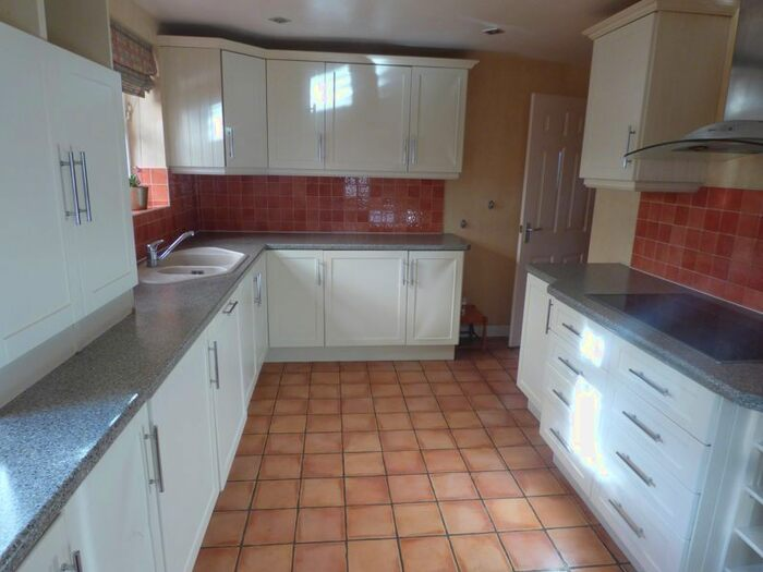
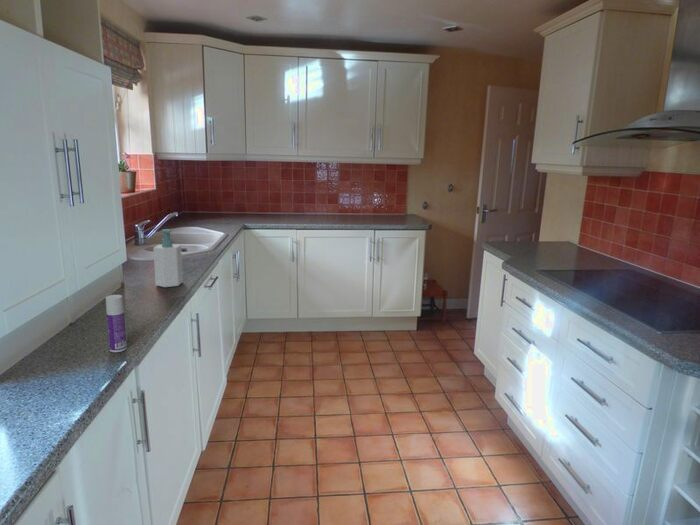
+ soap bottle (167, 257)
+ bottle (116, 323)
